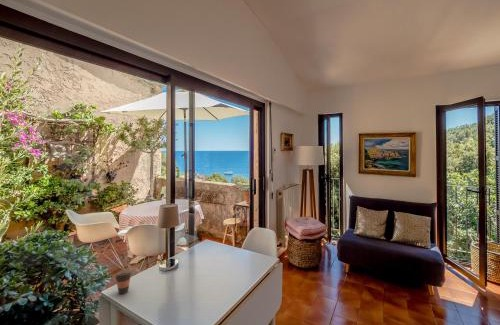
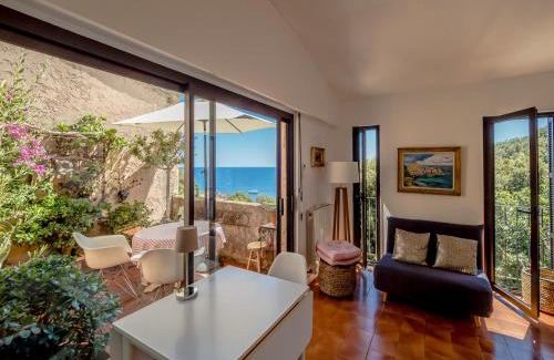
- coffee cup (123, 282)
